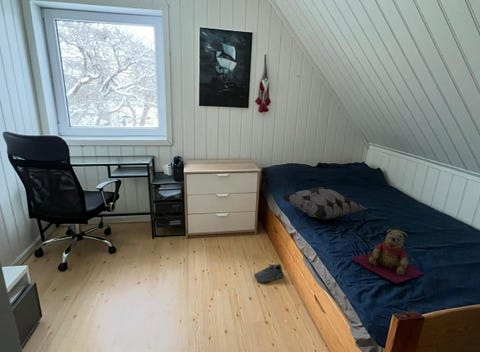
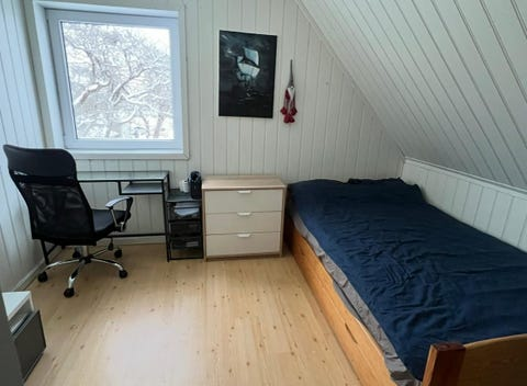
- teddy bear (389, 248)
- shoe (269, 271)
- decorative pillow (322, 202)
